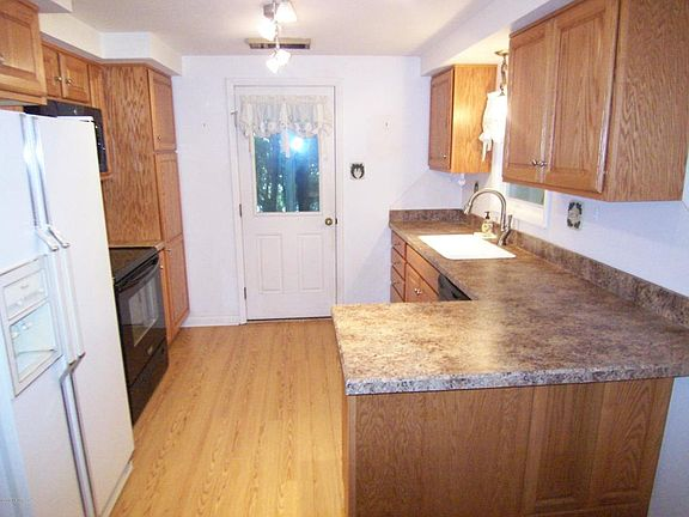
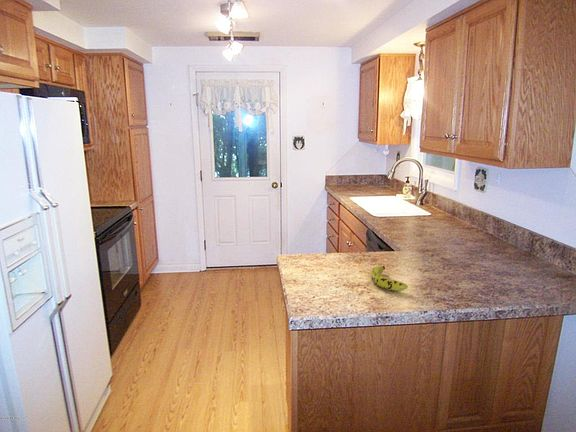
+ fruit (389, 279)
